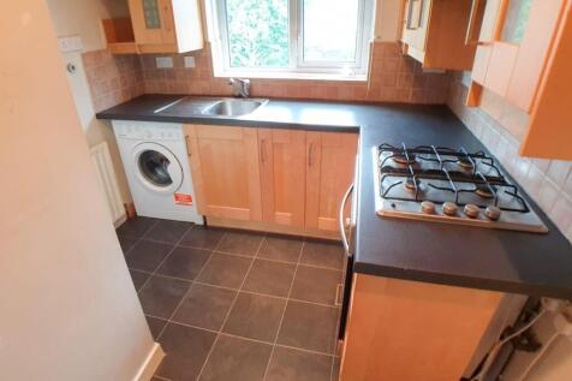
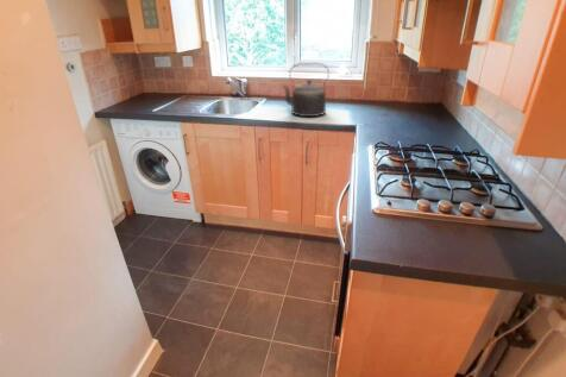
+ kettle (304, 88)
